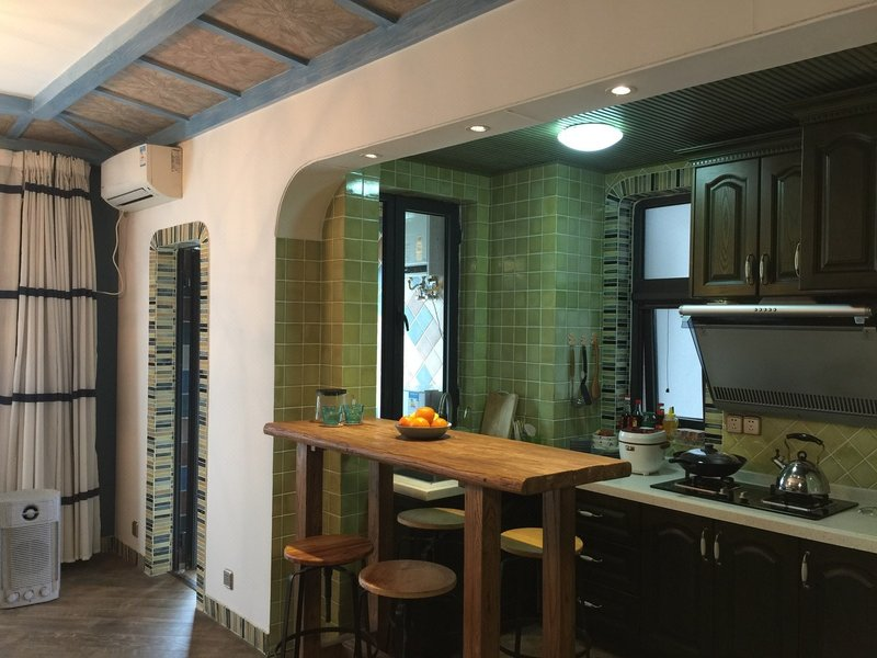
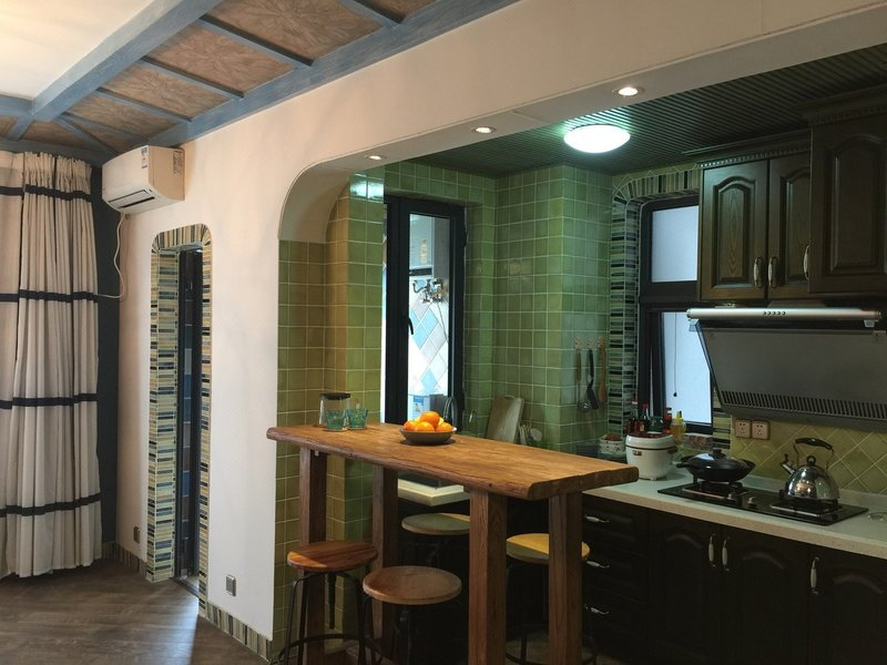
- air purifier (26, 544)
